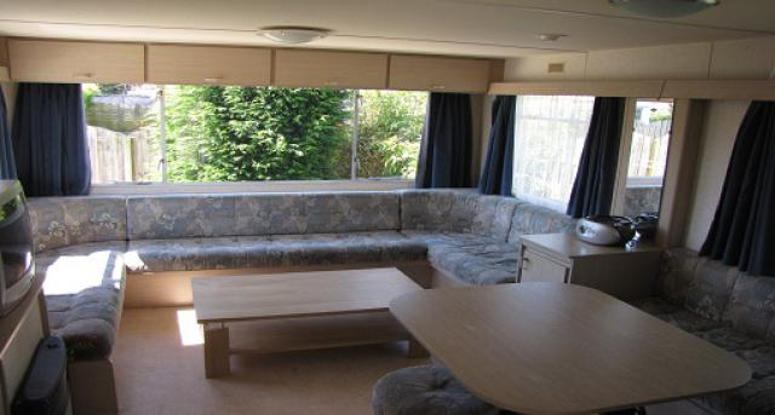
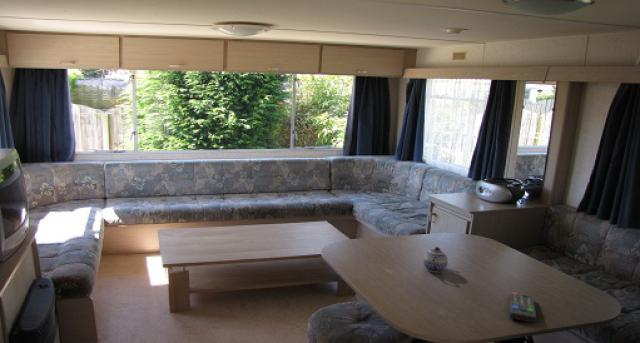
+ teapot (435, 258)
+ remote control (521, 306)
